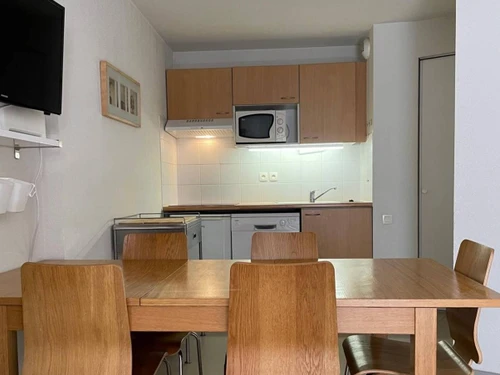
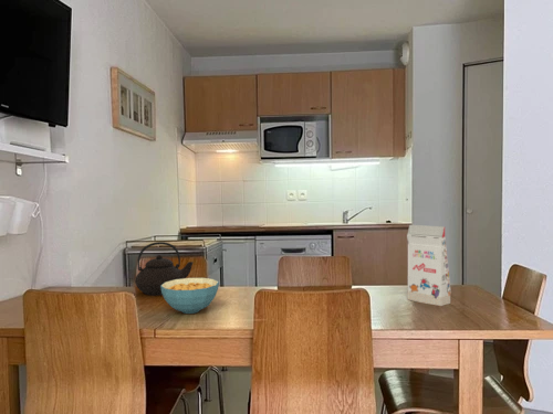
+ gift box (428, 263)
+ cereal bowl (190, 297)
+ teapot (165, 266)
